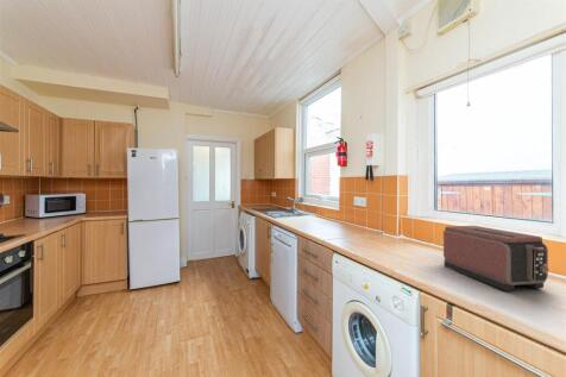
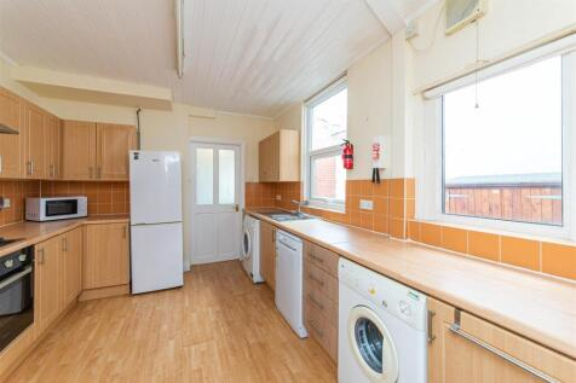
- toaster (492, 255)
